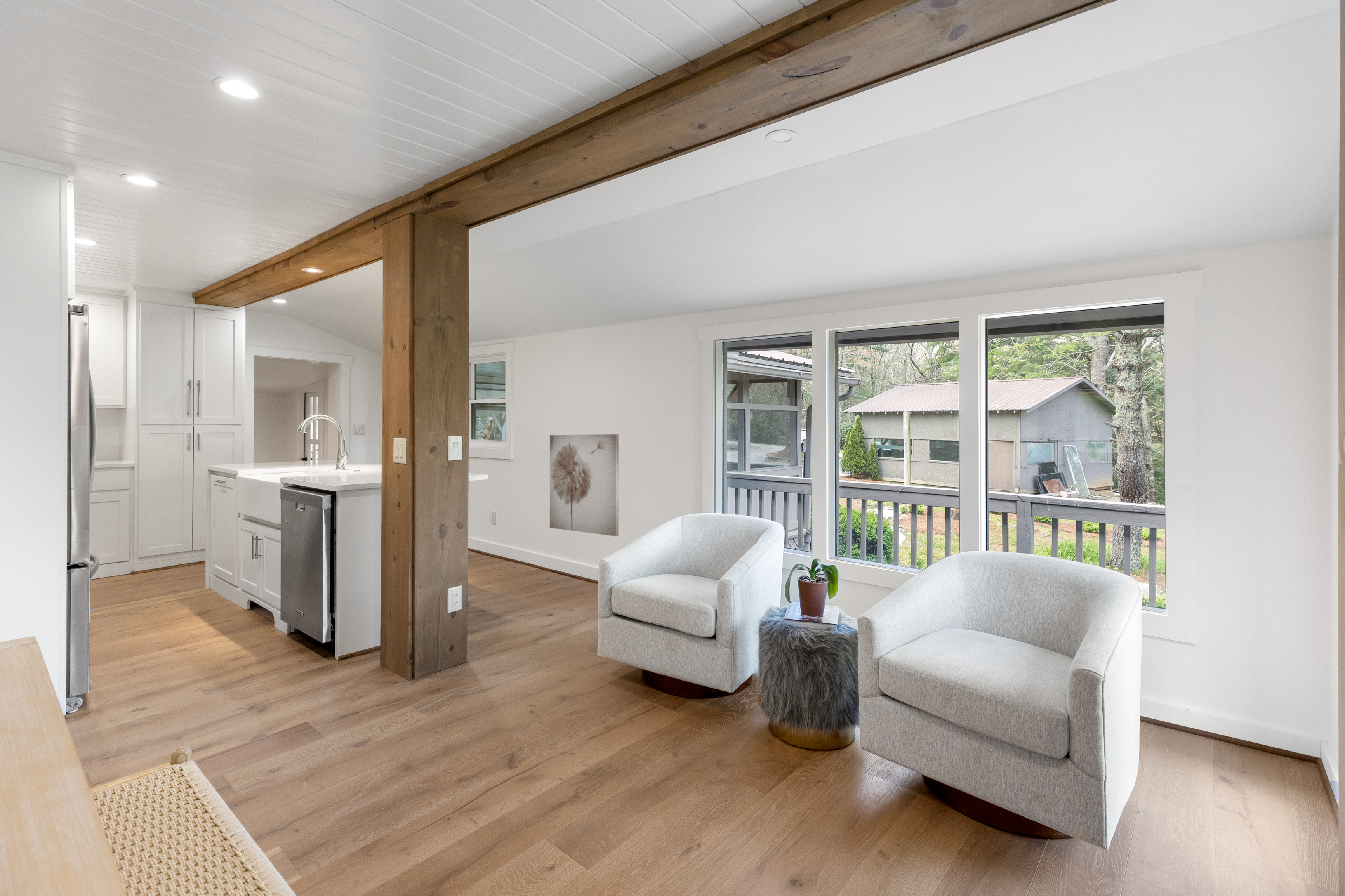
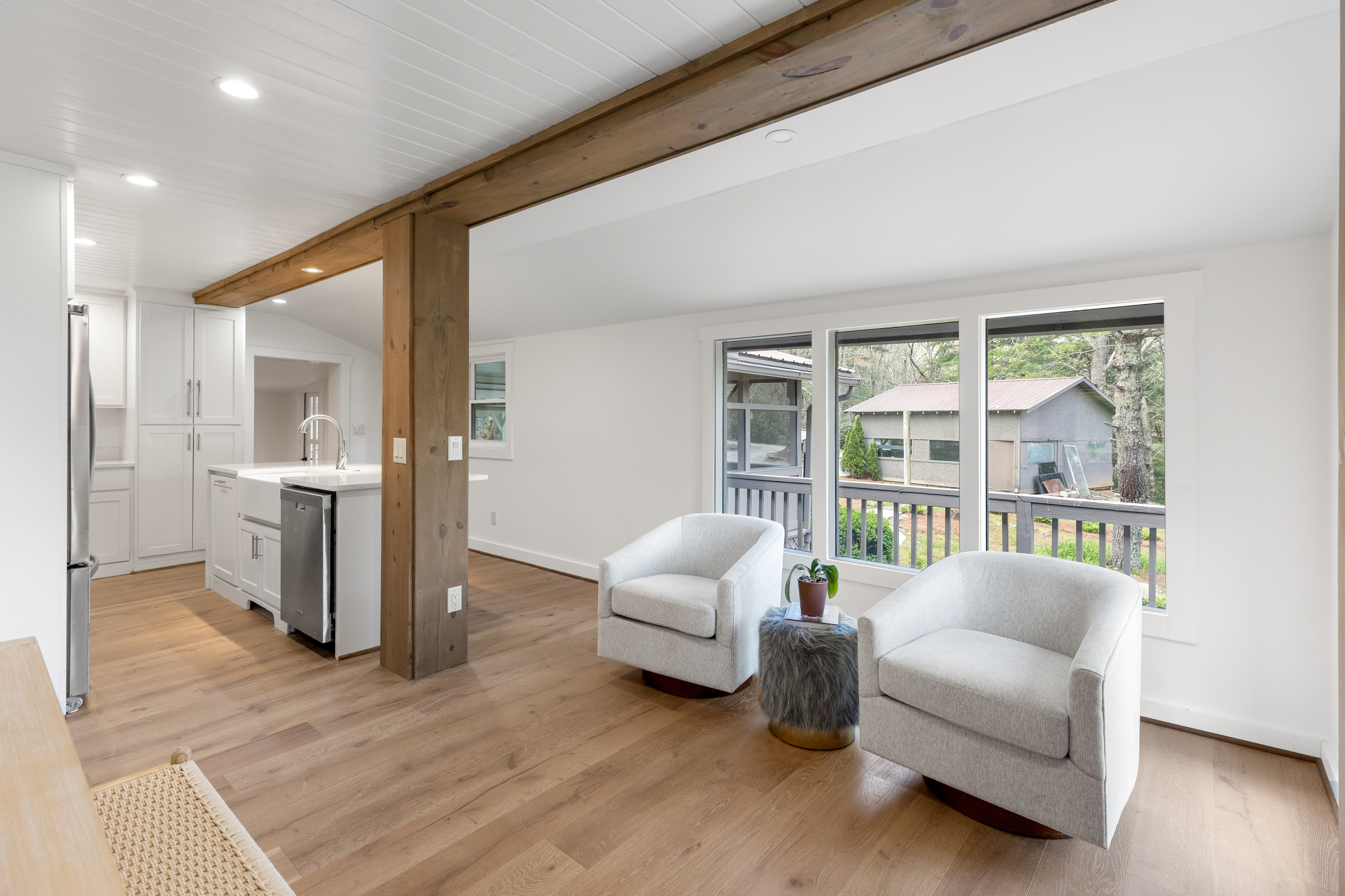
- wall art (582, 483)
